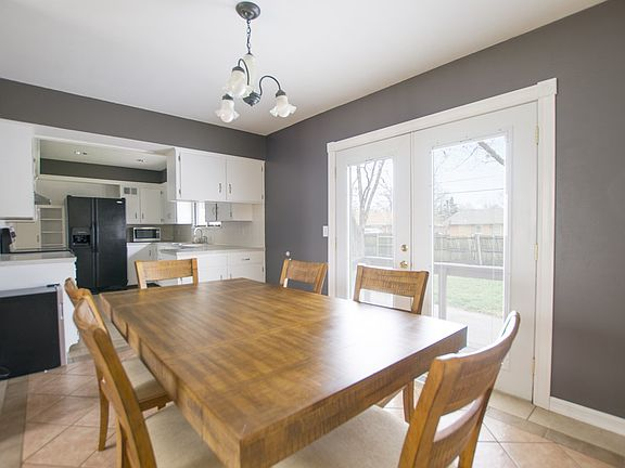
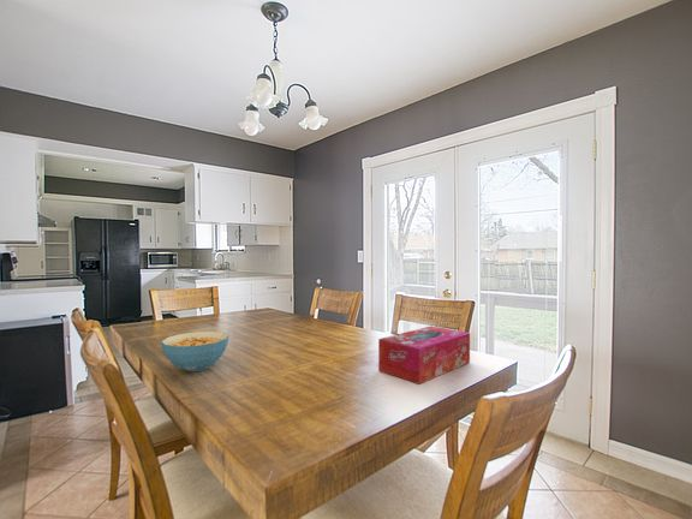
+ cereal bowl (196, 353)
+ tissue box (425, 351)
